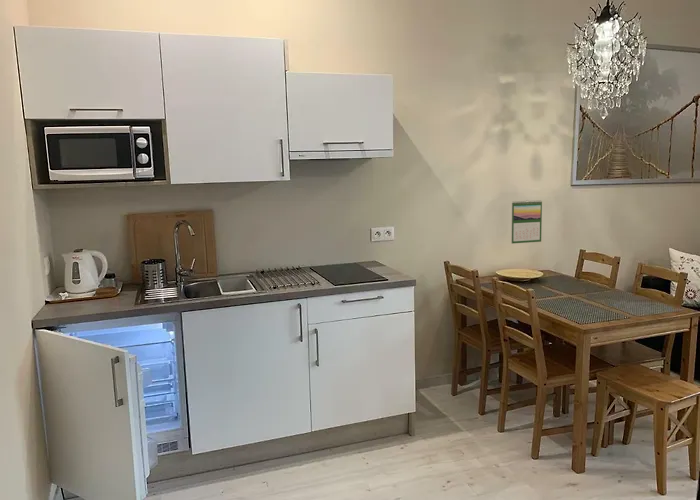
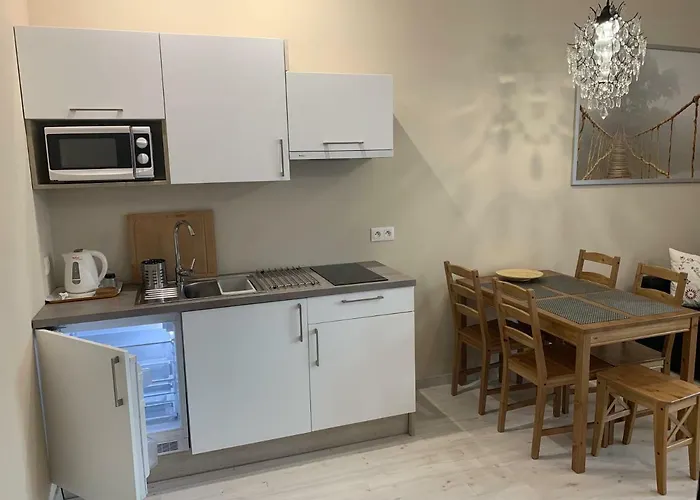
- calendar (526, 221)
